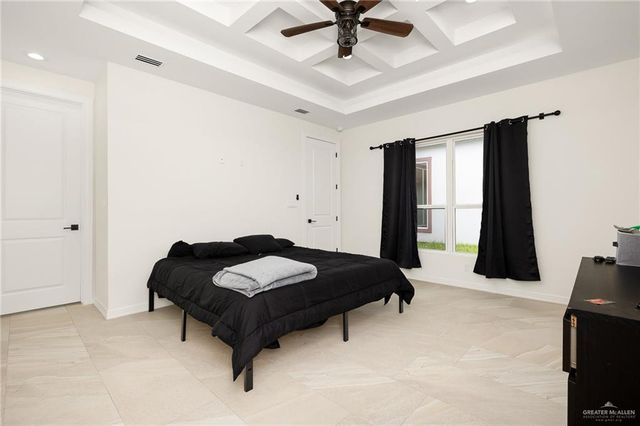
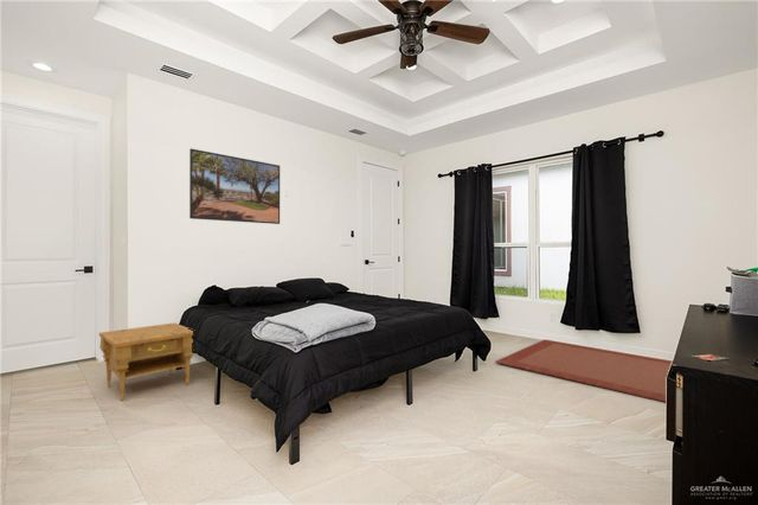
+ rug (623, 369)
+ nightstand (148, 358)
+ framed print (238, 190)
